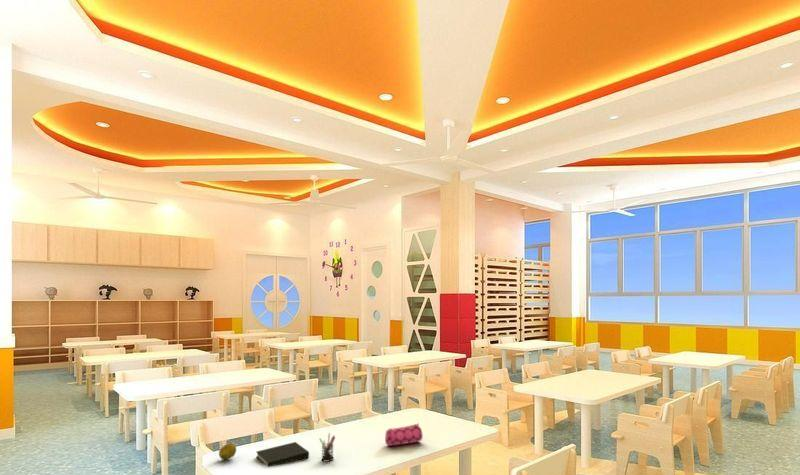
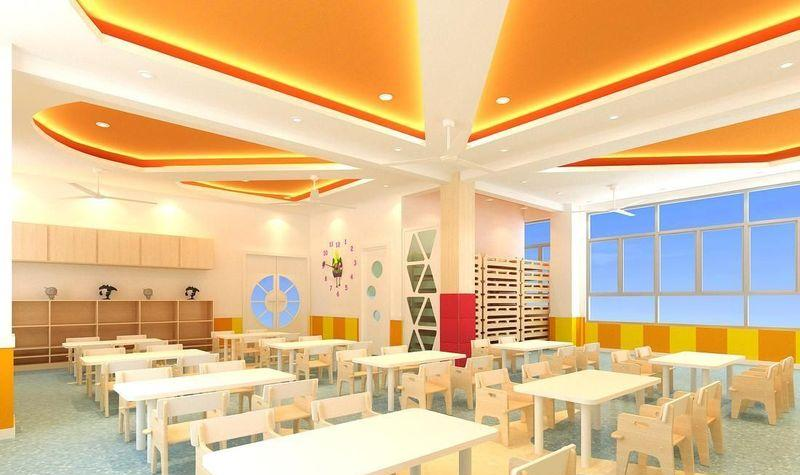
- pencil case (403, 434)
- pen holder (326, 446)
- fruit (227, 451)
- book (282, 454)
